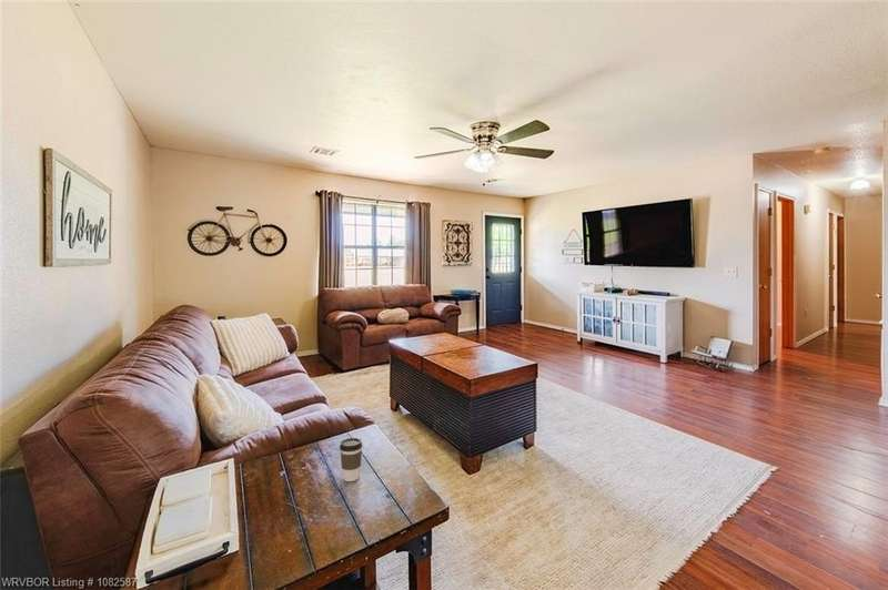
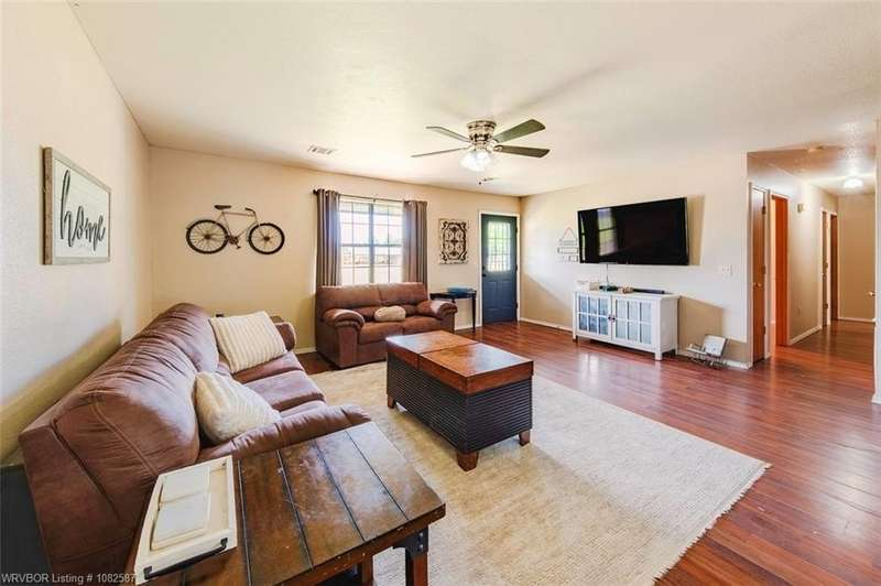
- coffee cup (351, 459)
